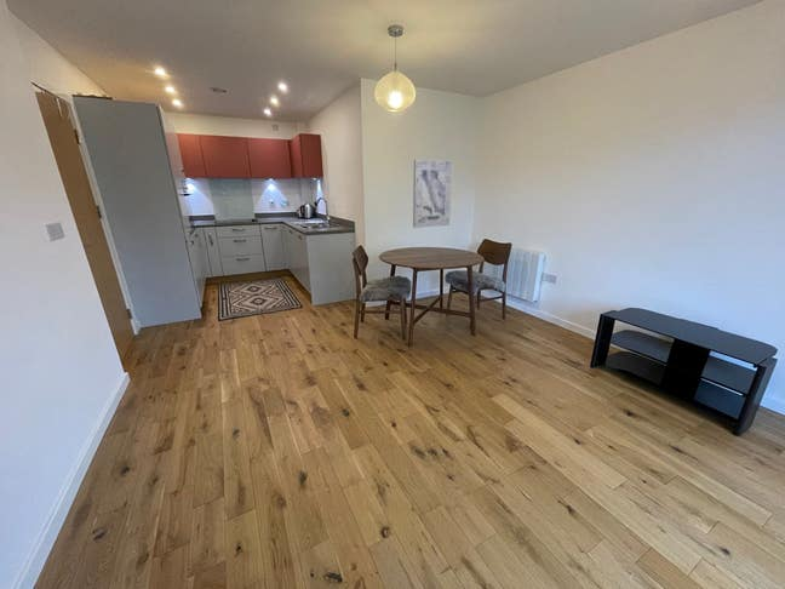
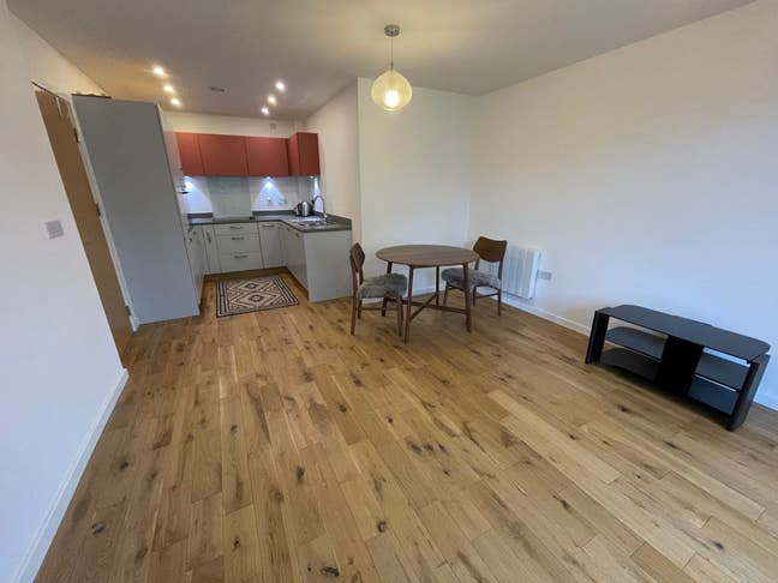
- wall art (432, 194)
